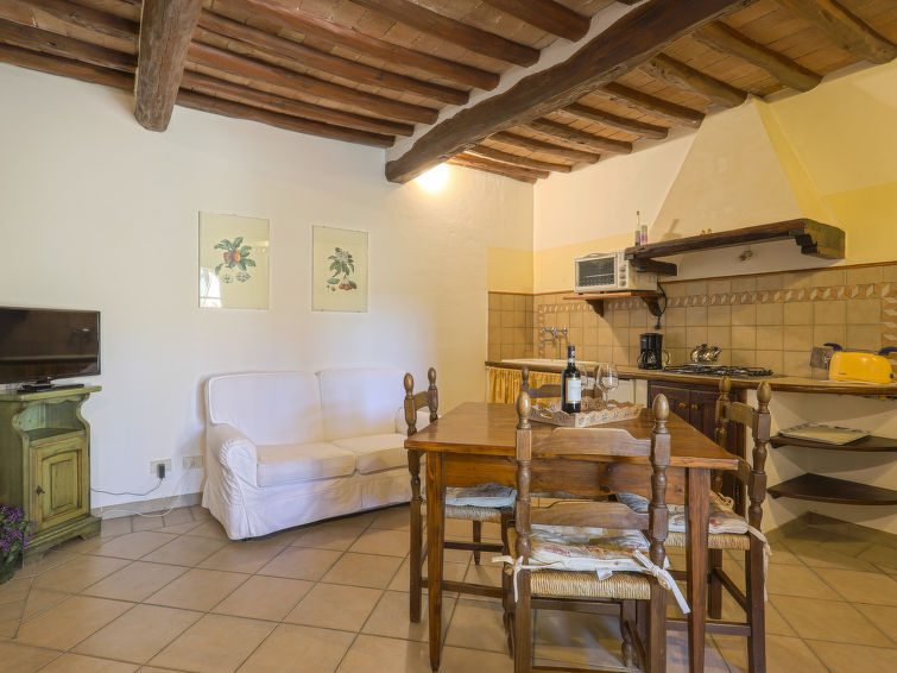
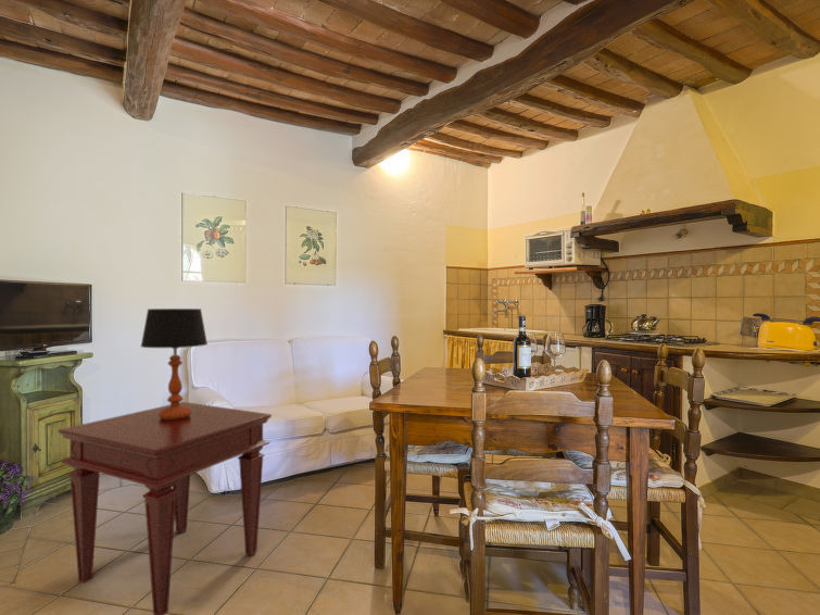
+ side table (172, 493)
+ table lamp (175, 362)
